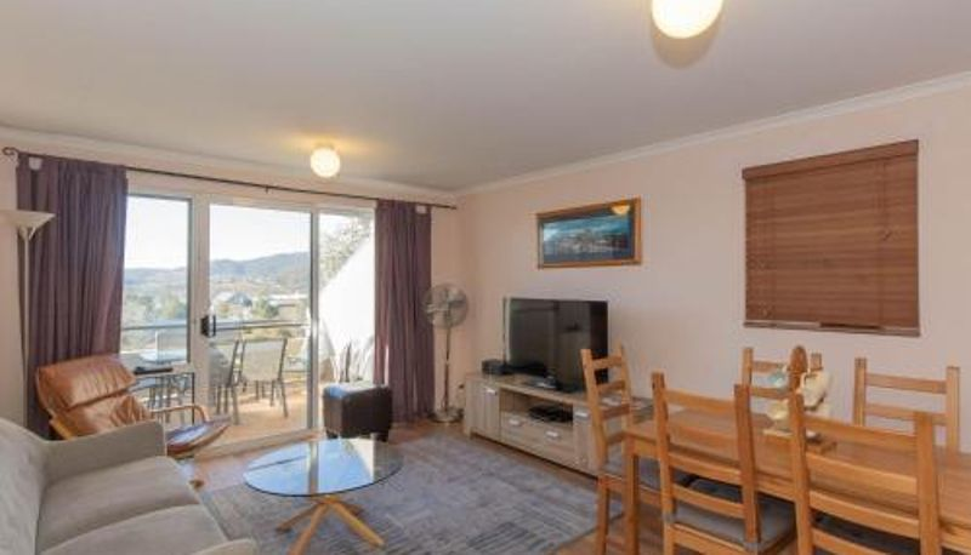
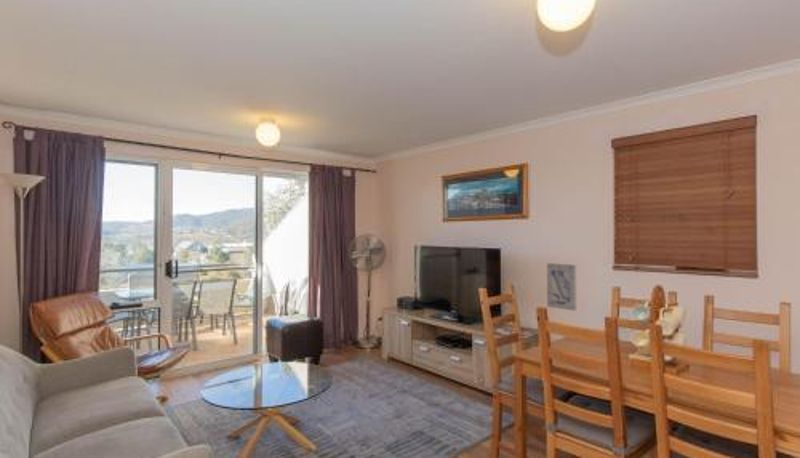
+ wall art (561, 286)
